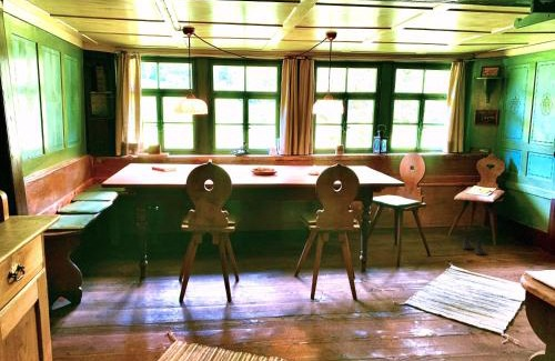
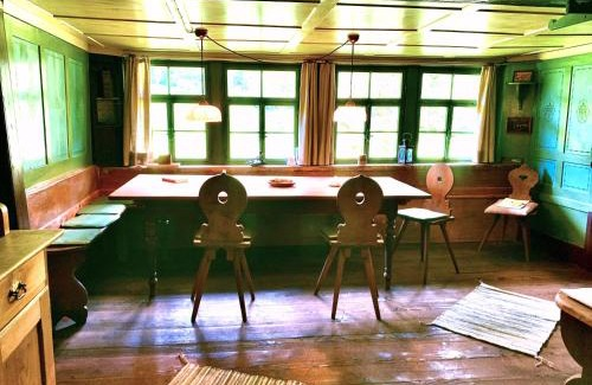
- boots (476, 244)
